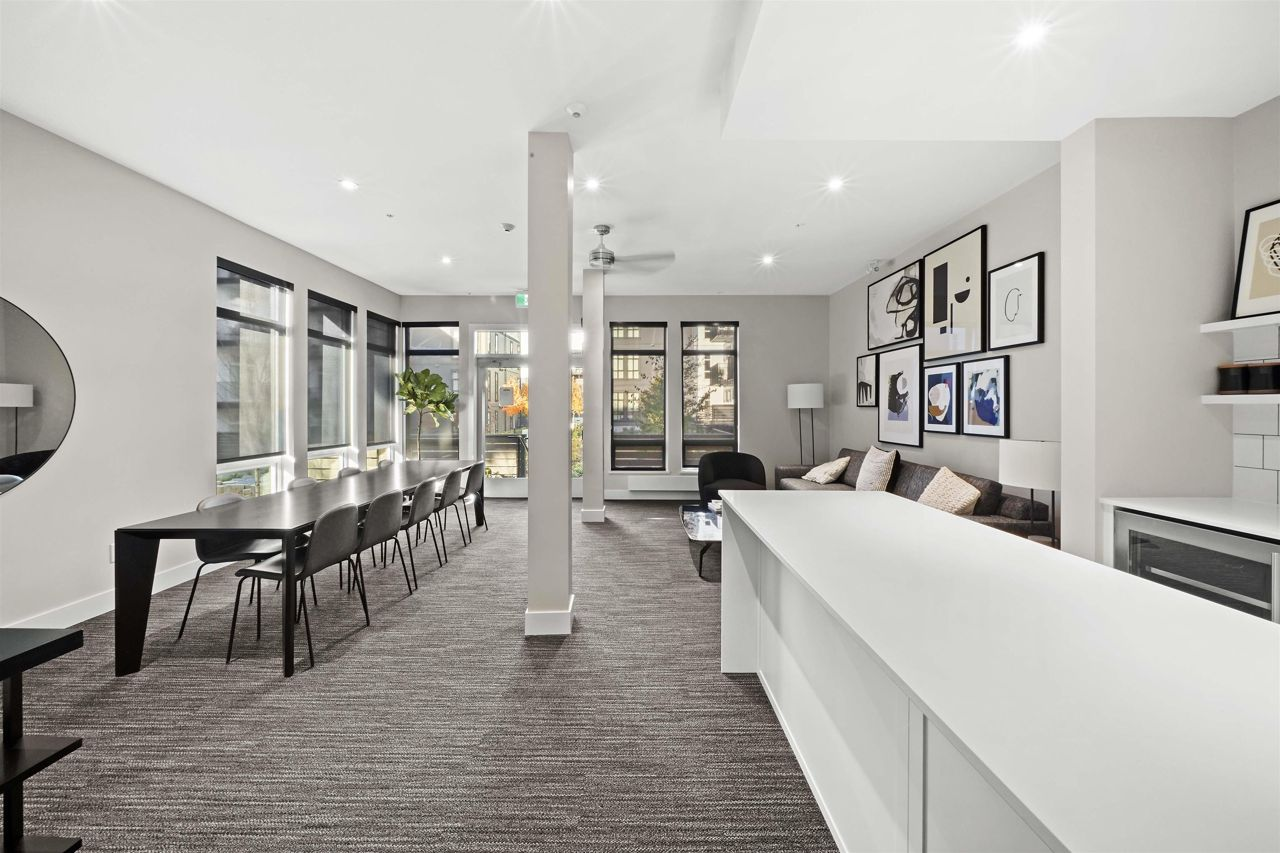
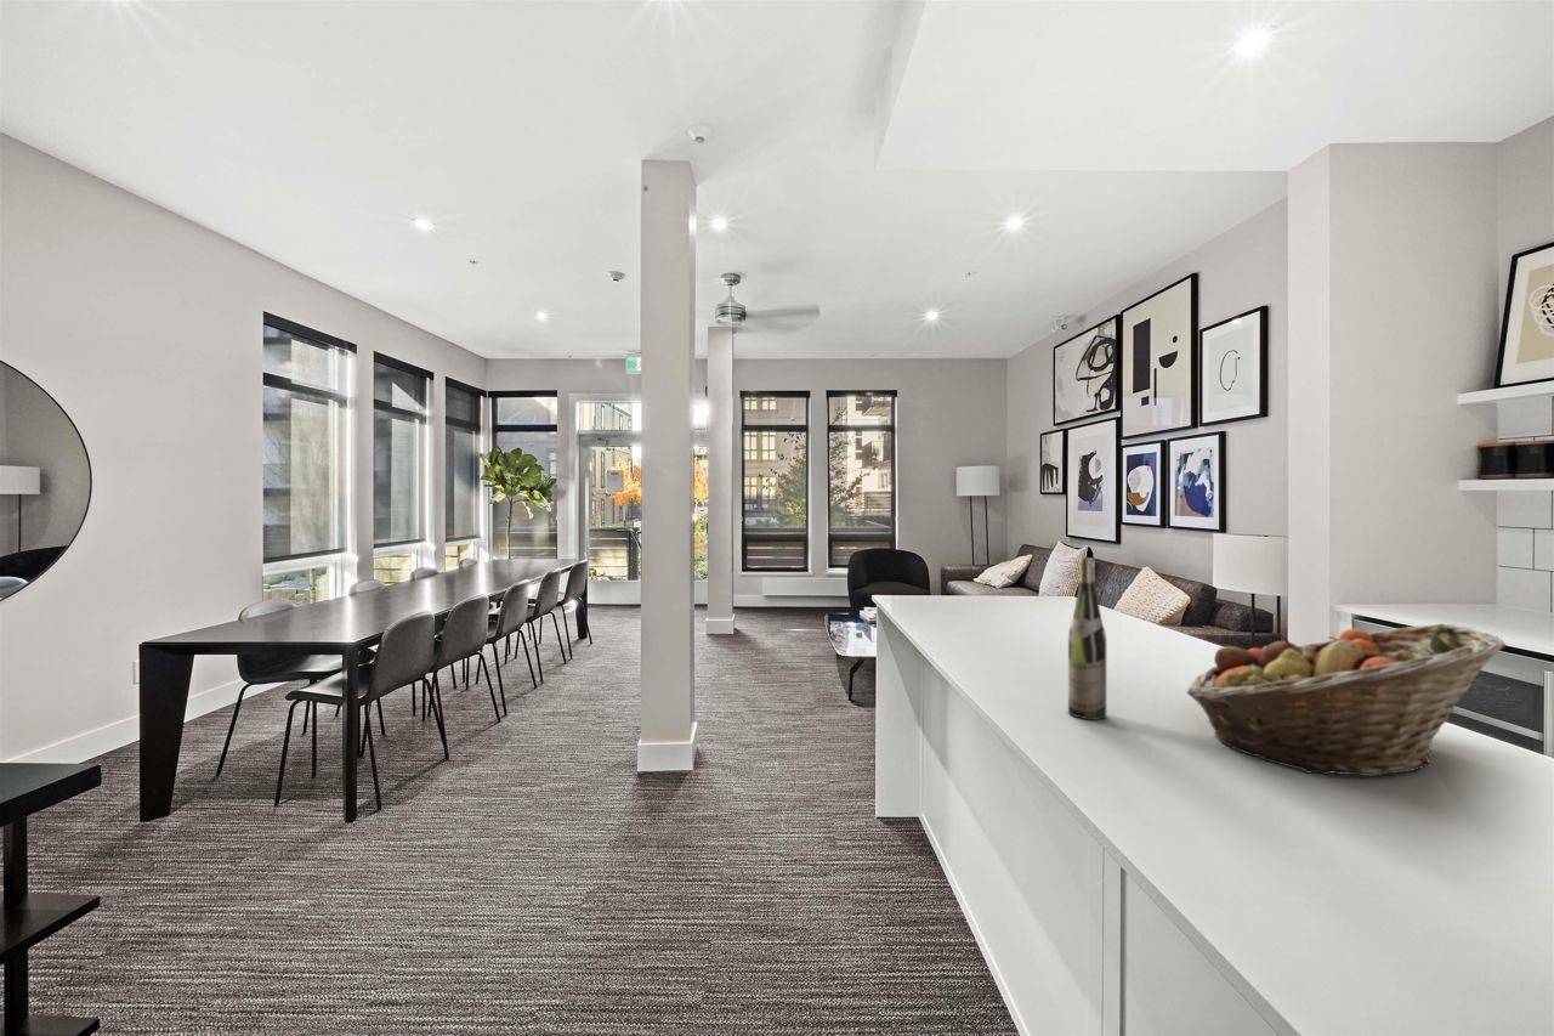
+ wine bottle (1087, 635)
+ fruit basket (1328, 684)
